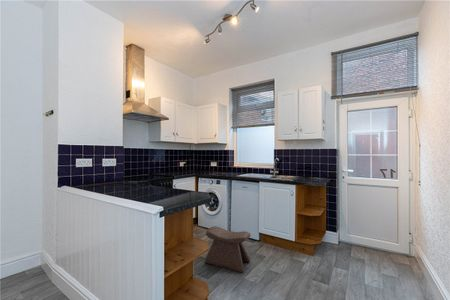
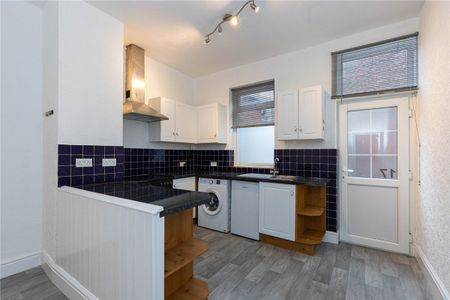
- stool (227, 246)
